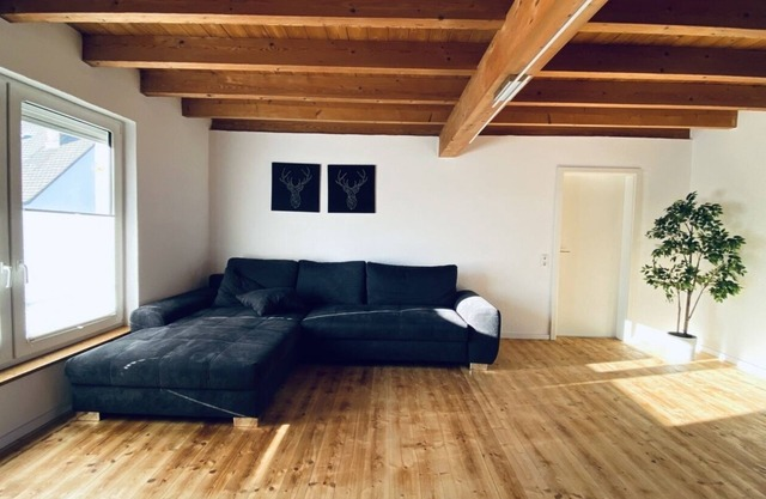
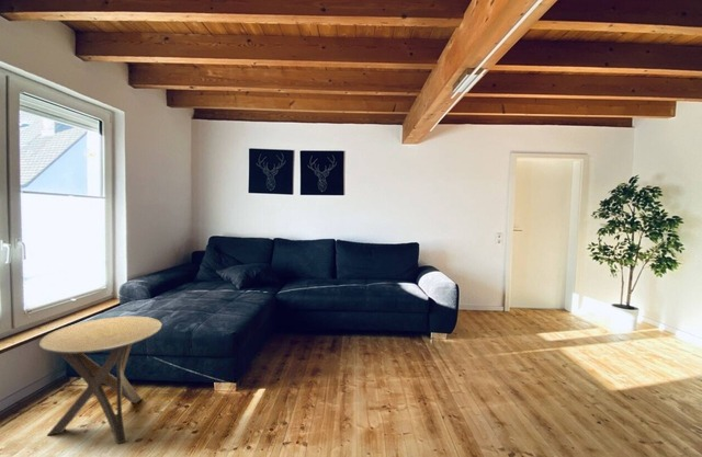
+ side table (106, 377)
